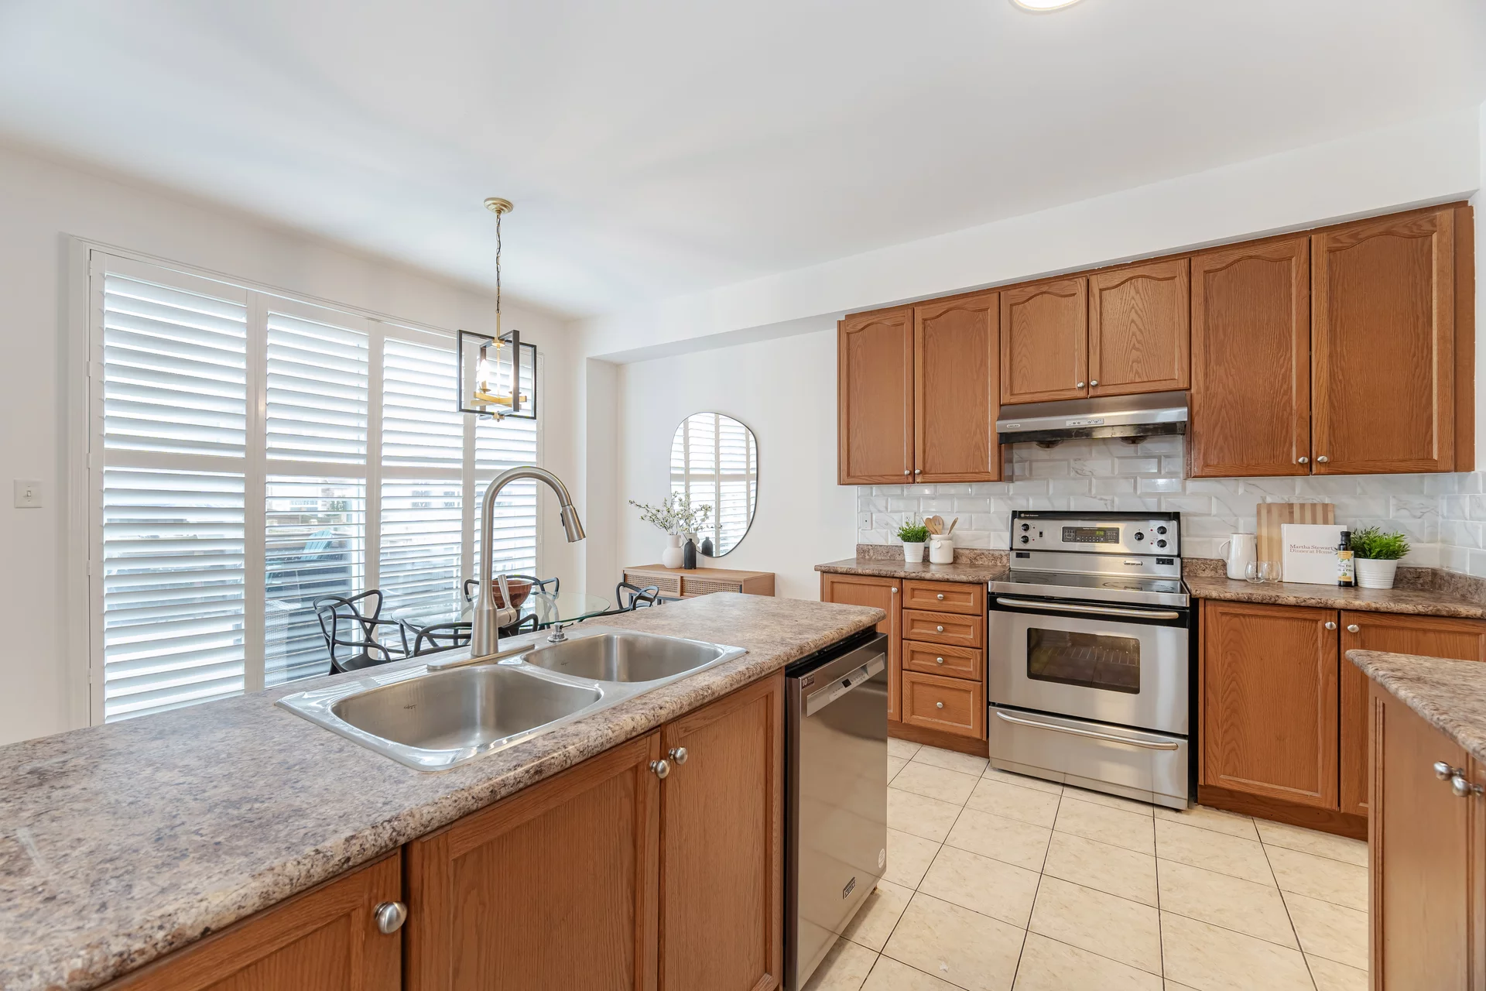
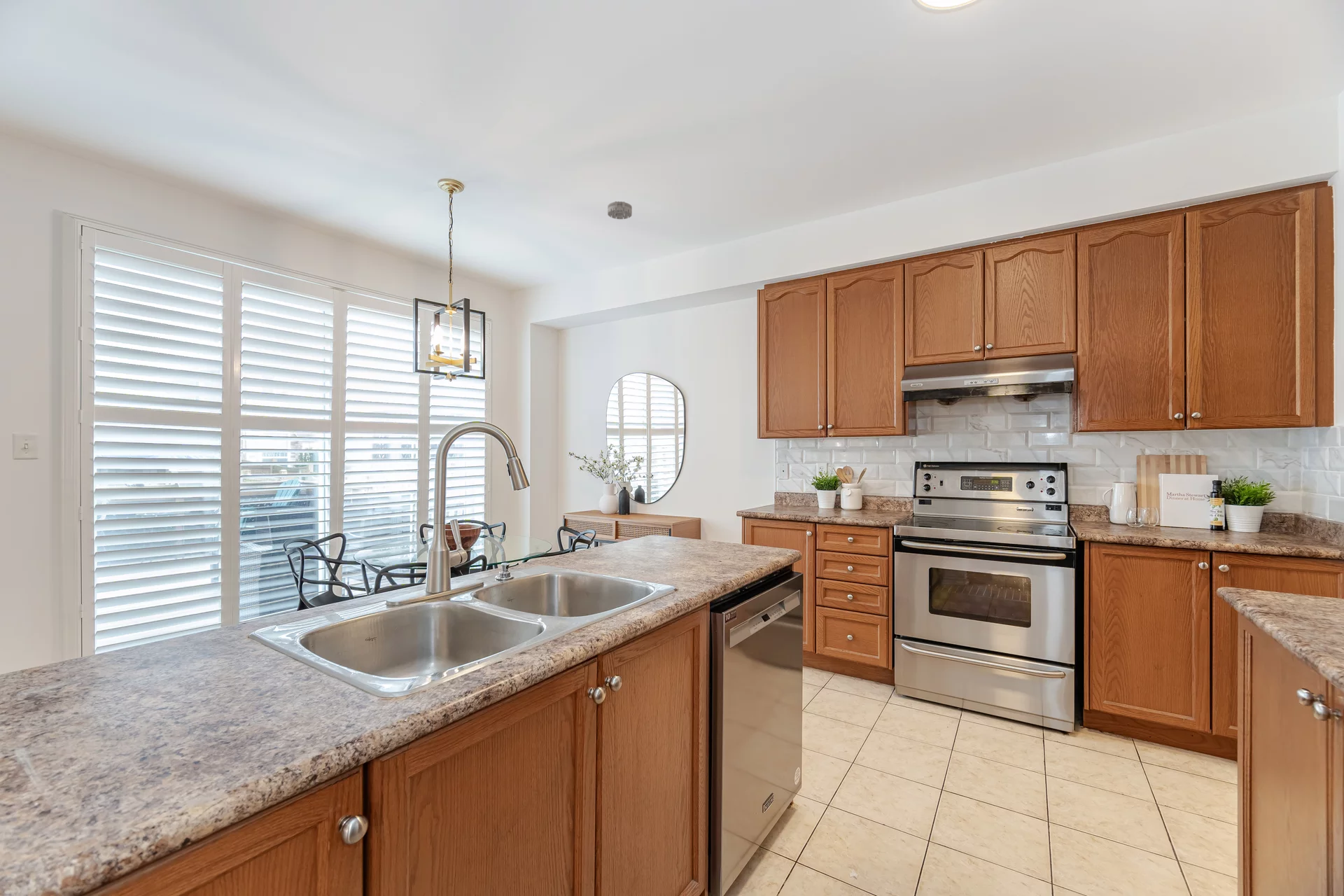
+ smoke detector (620, 209)
